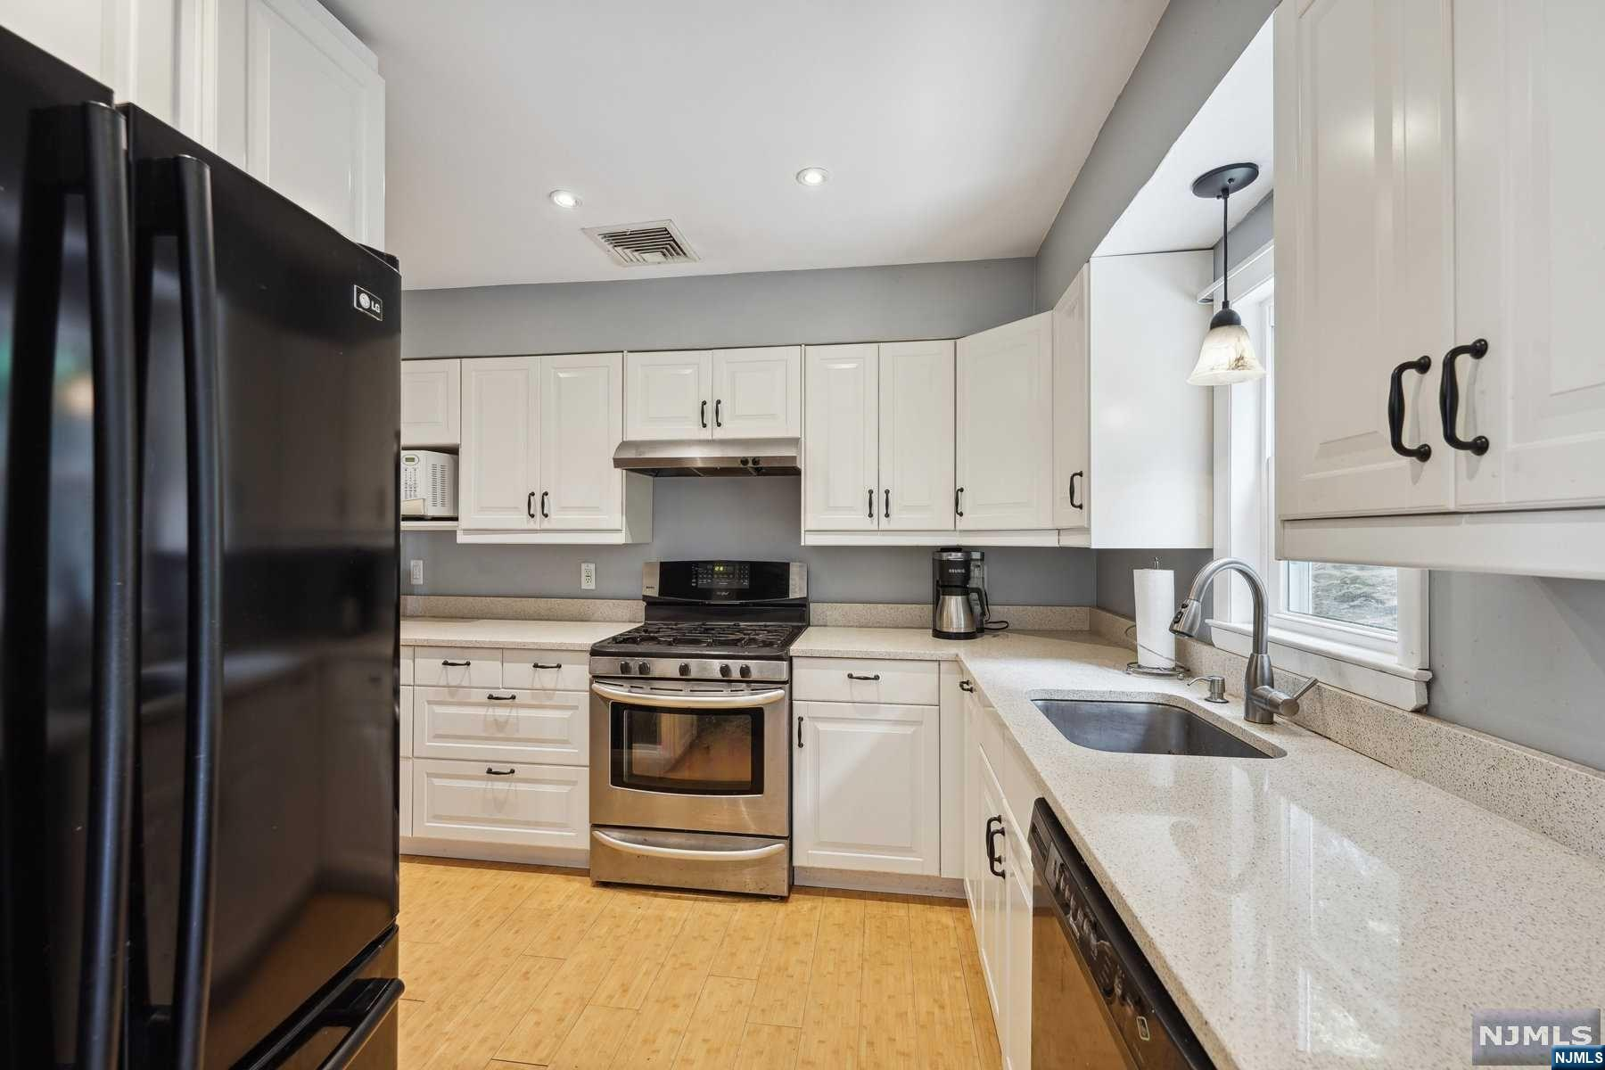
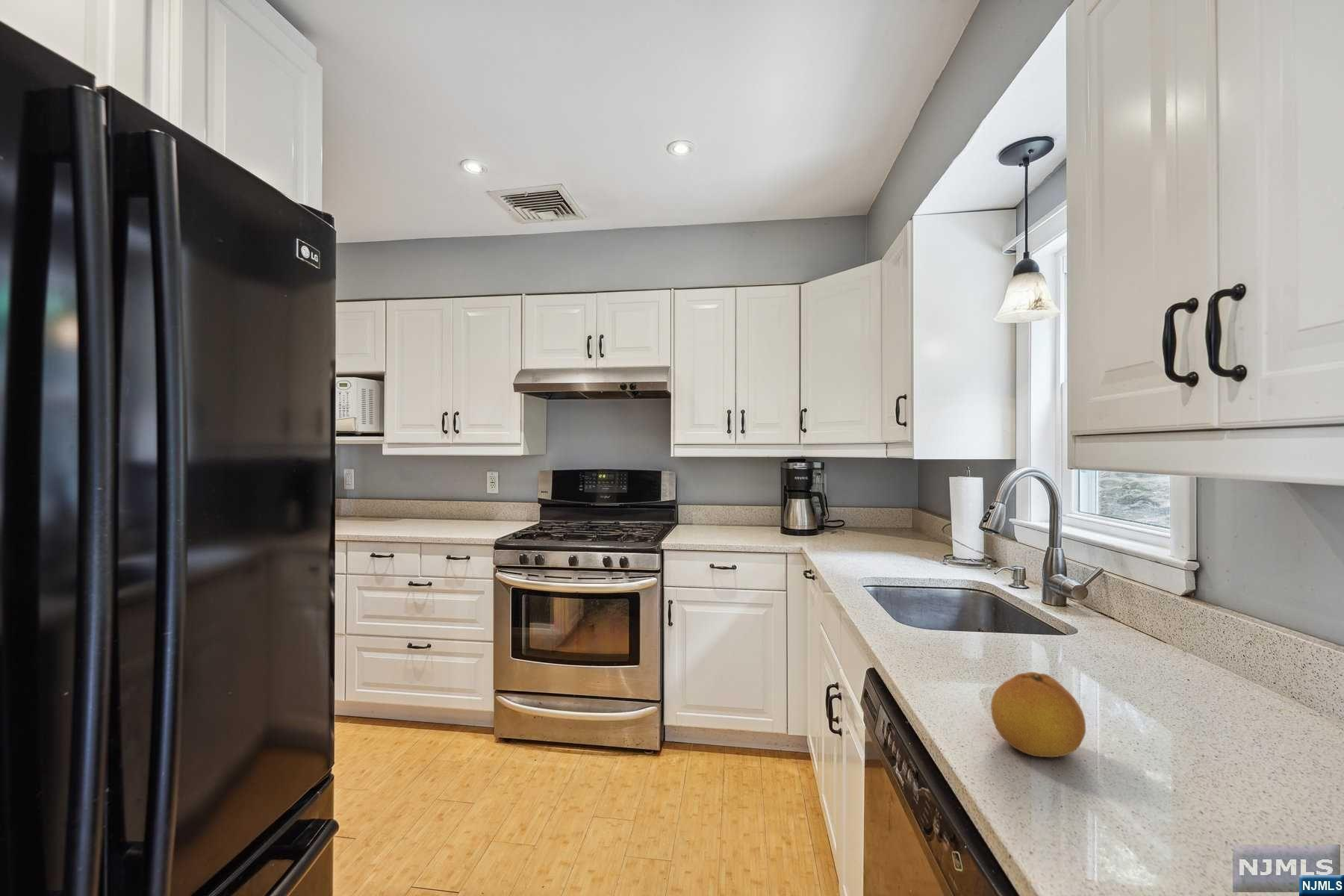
+ fruit (1036, 710)
